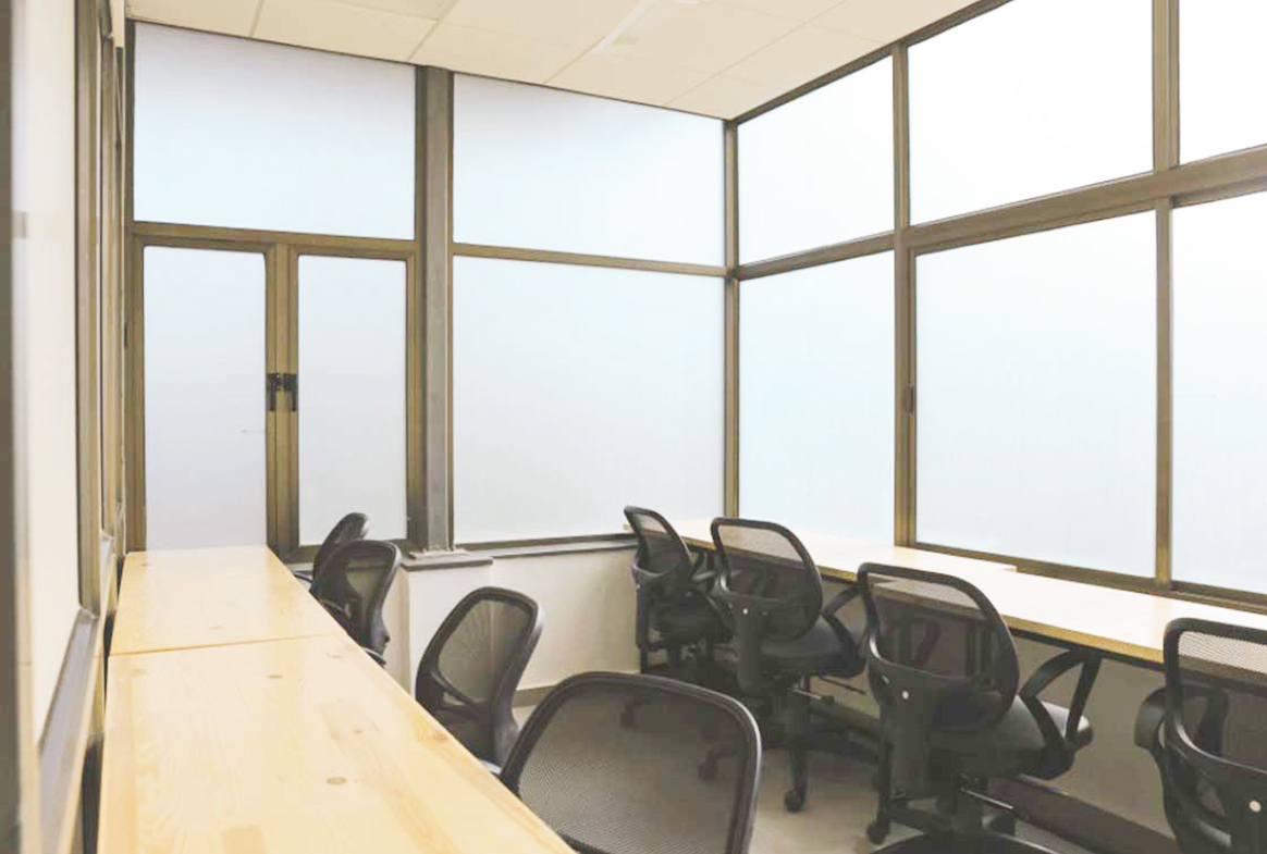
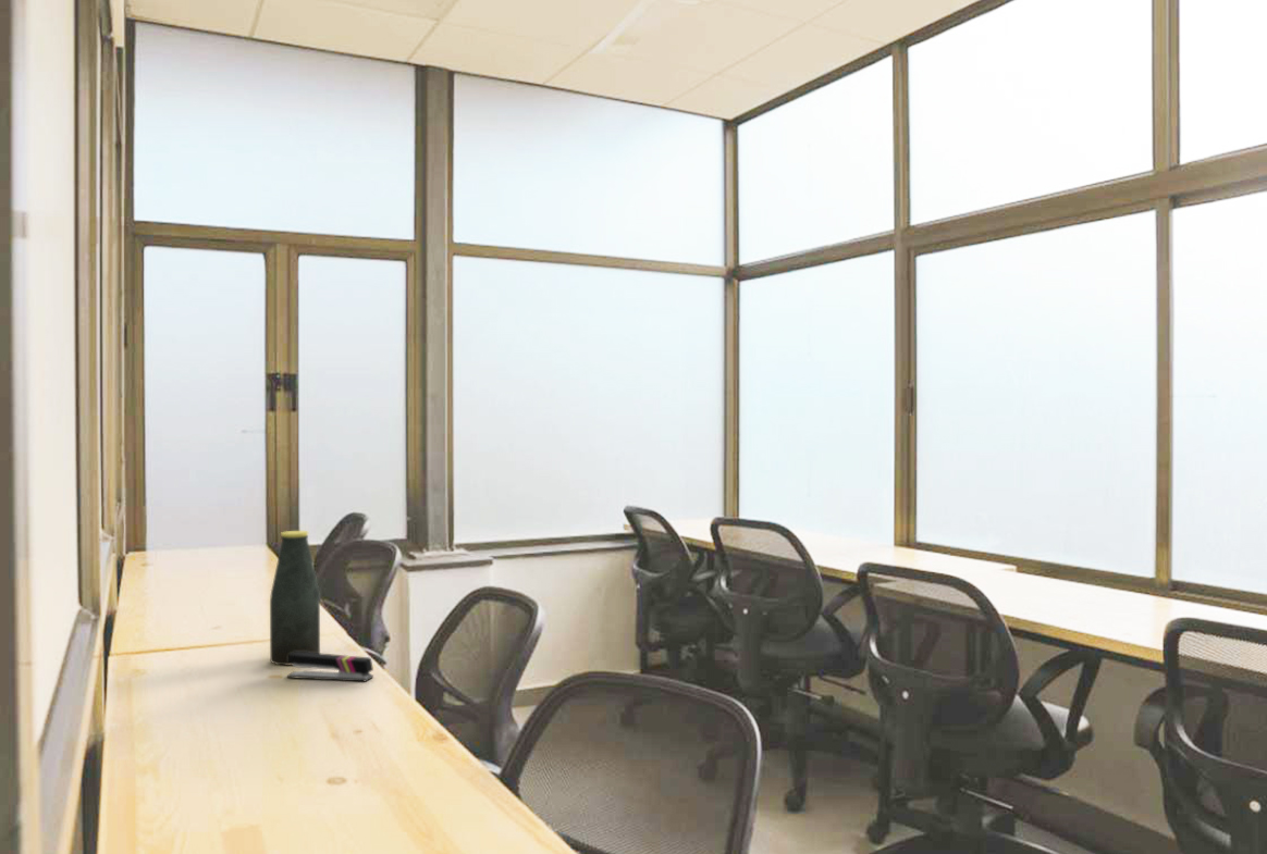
+ bottle (295, 595)
+ stapler (330, 666)
